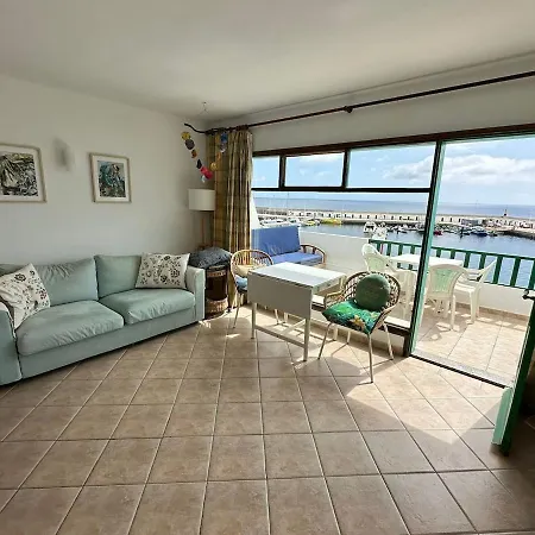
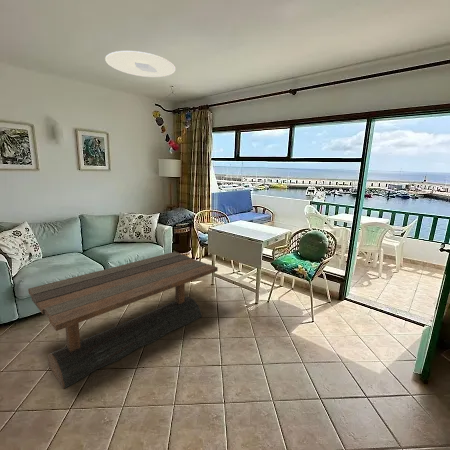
+ coffee table (132, 302)
+ ceiling light (141, 61)
